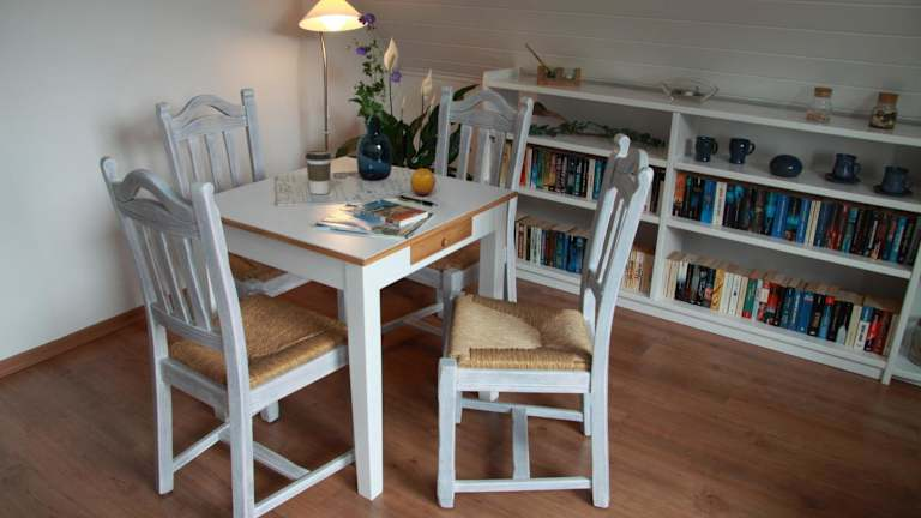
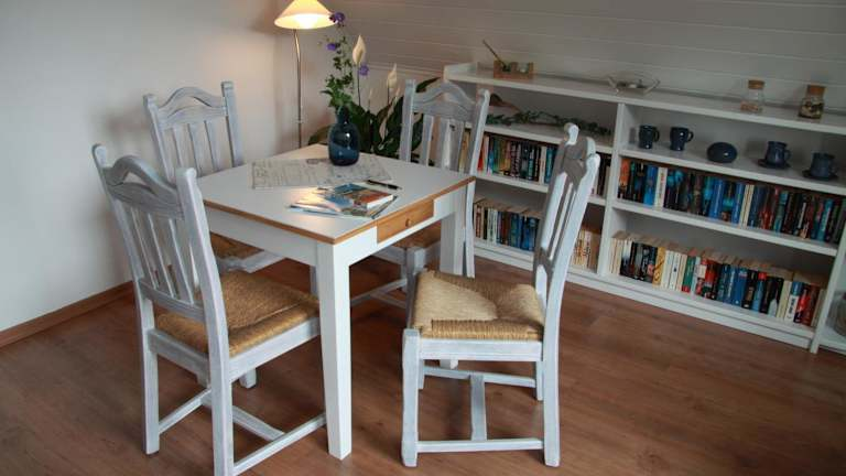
- coffee cup (318, 171)
- fruit (422, 181)
